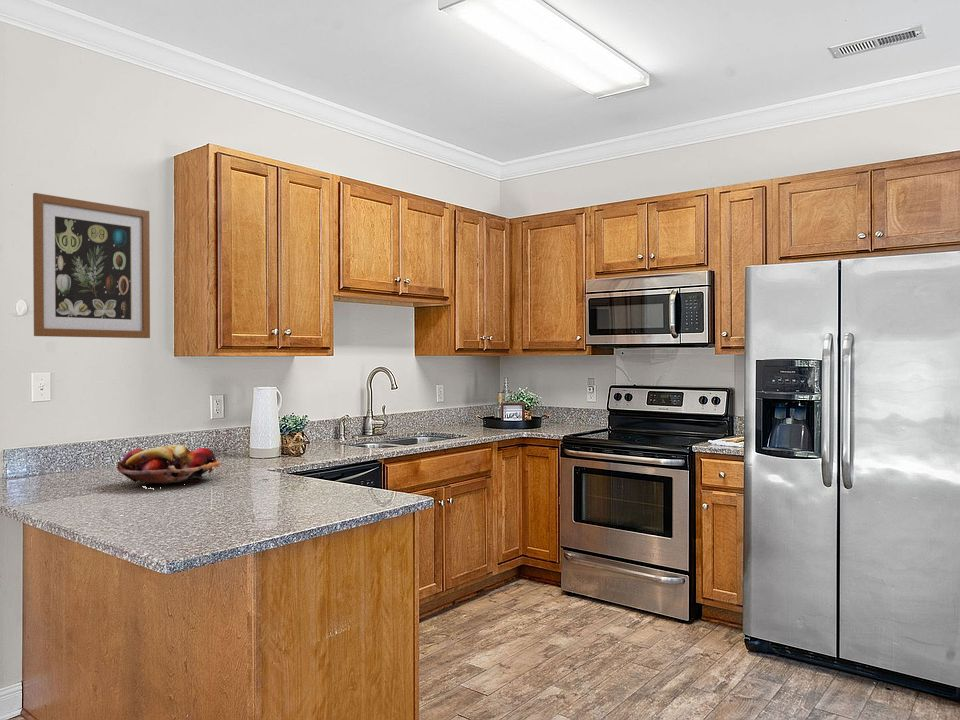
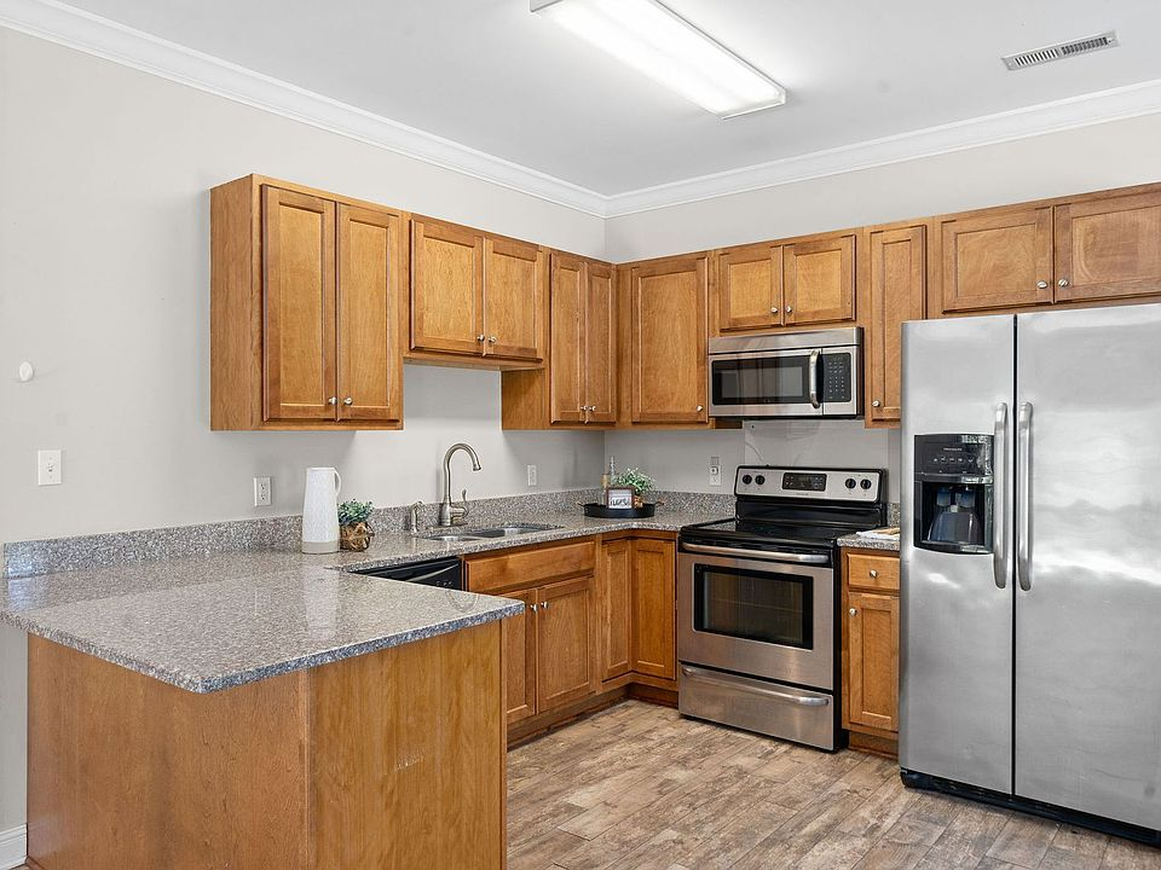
- wall art (94, 270)
- fruit basket (170, 463)
